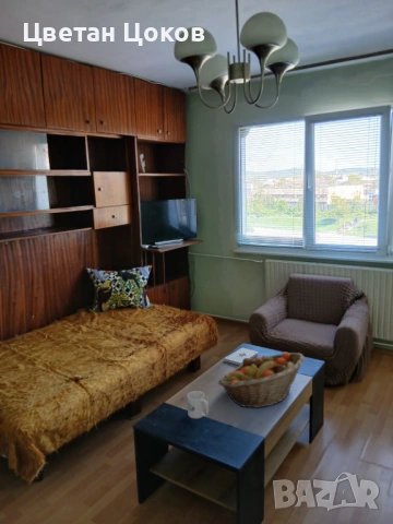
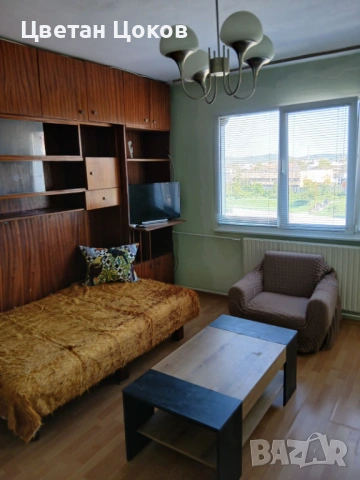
- fruit basket (262, 376)
- notepad (241, 356)
- mug (199, 405)
